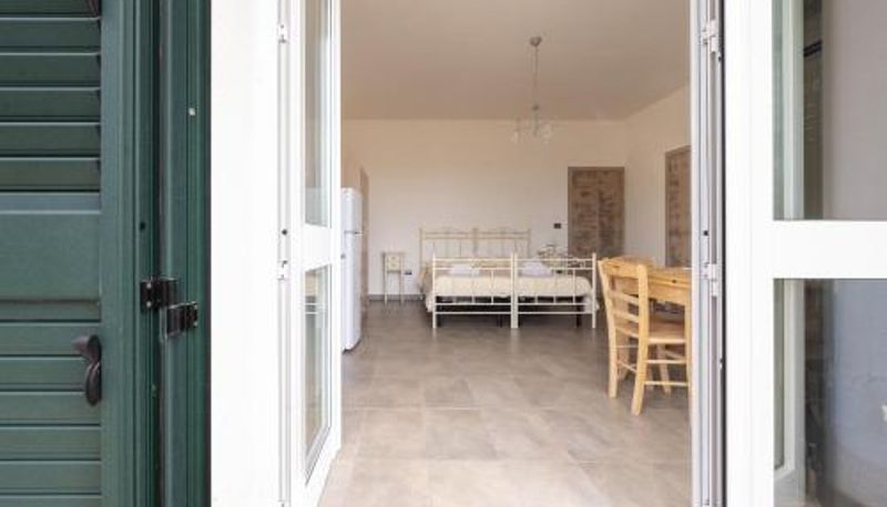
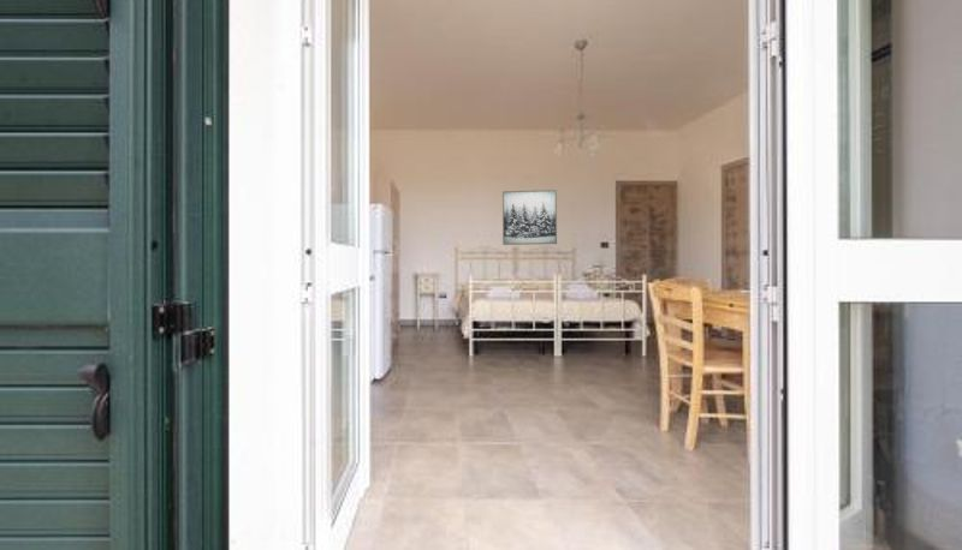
+ wall art (529, 217)
